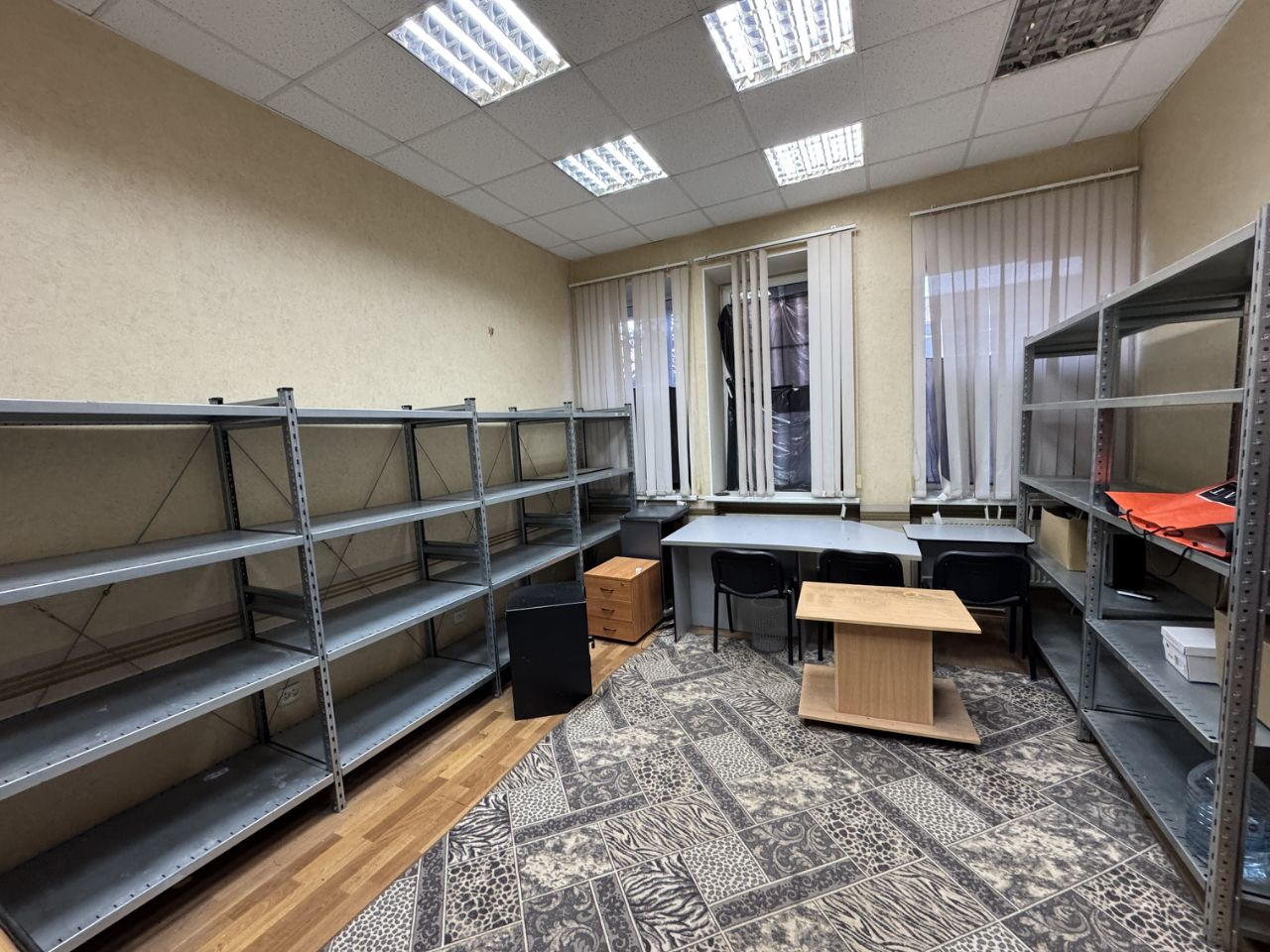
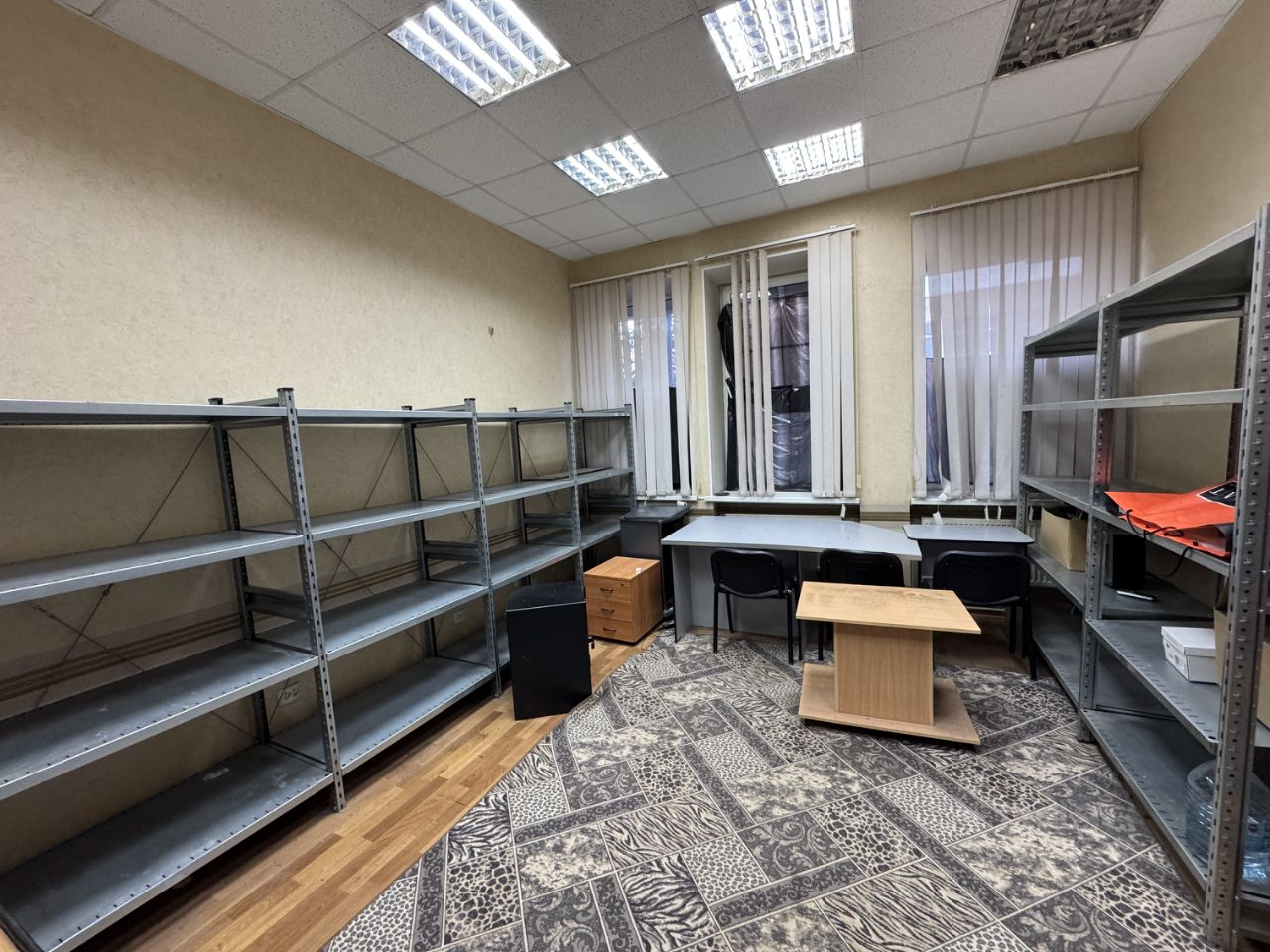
- wastebasket (768, 625)
